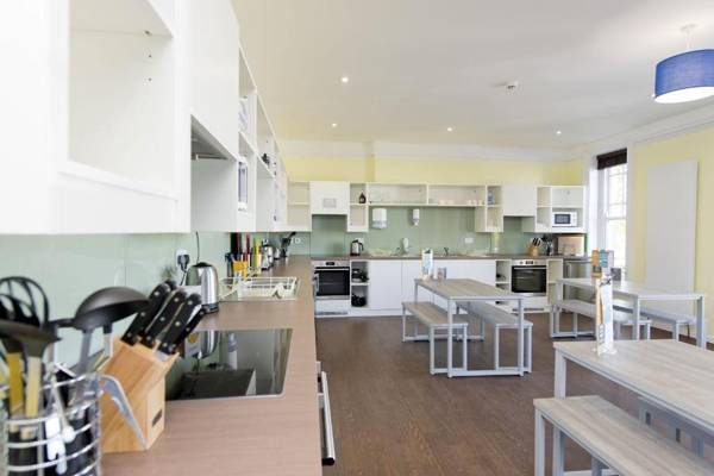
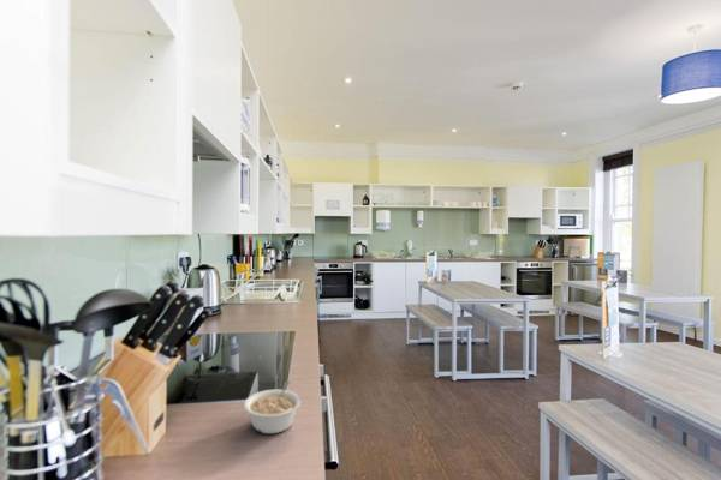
+ legume (272, 408)
